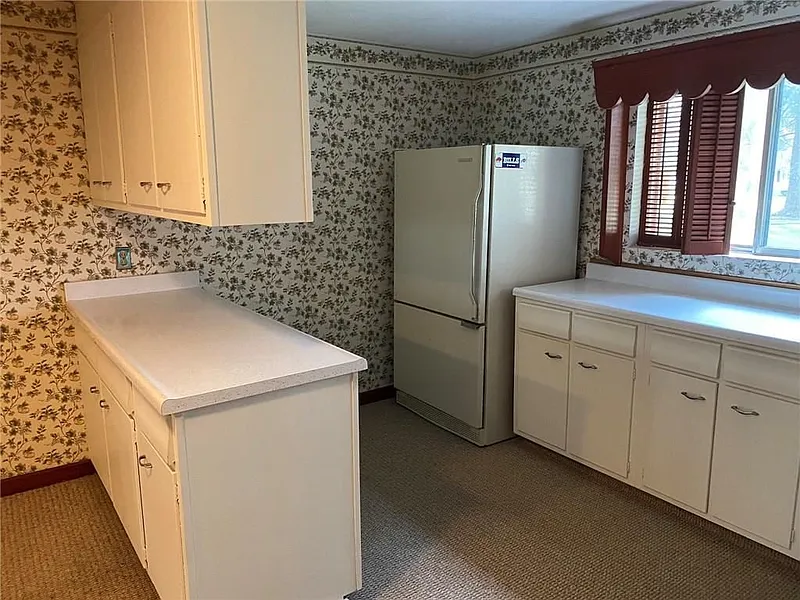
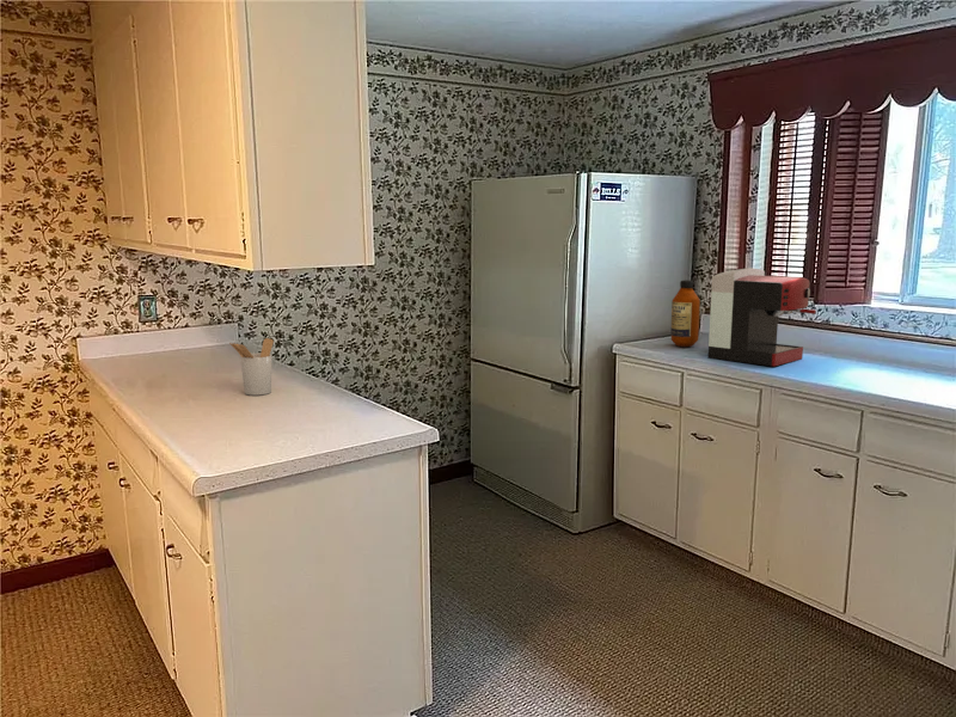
+ bottle (685, 313)
+ coffee maker (768, 314)
+ utensil holder (251, 366)
